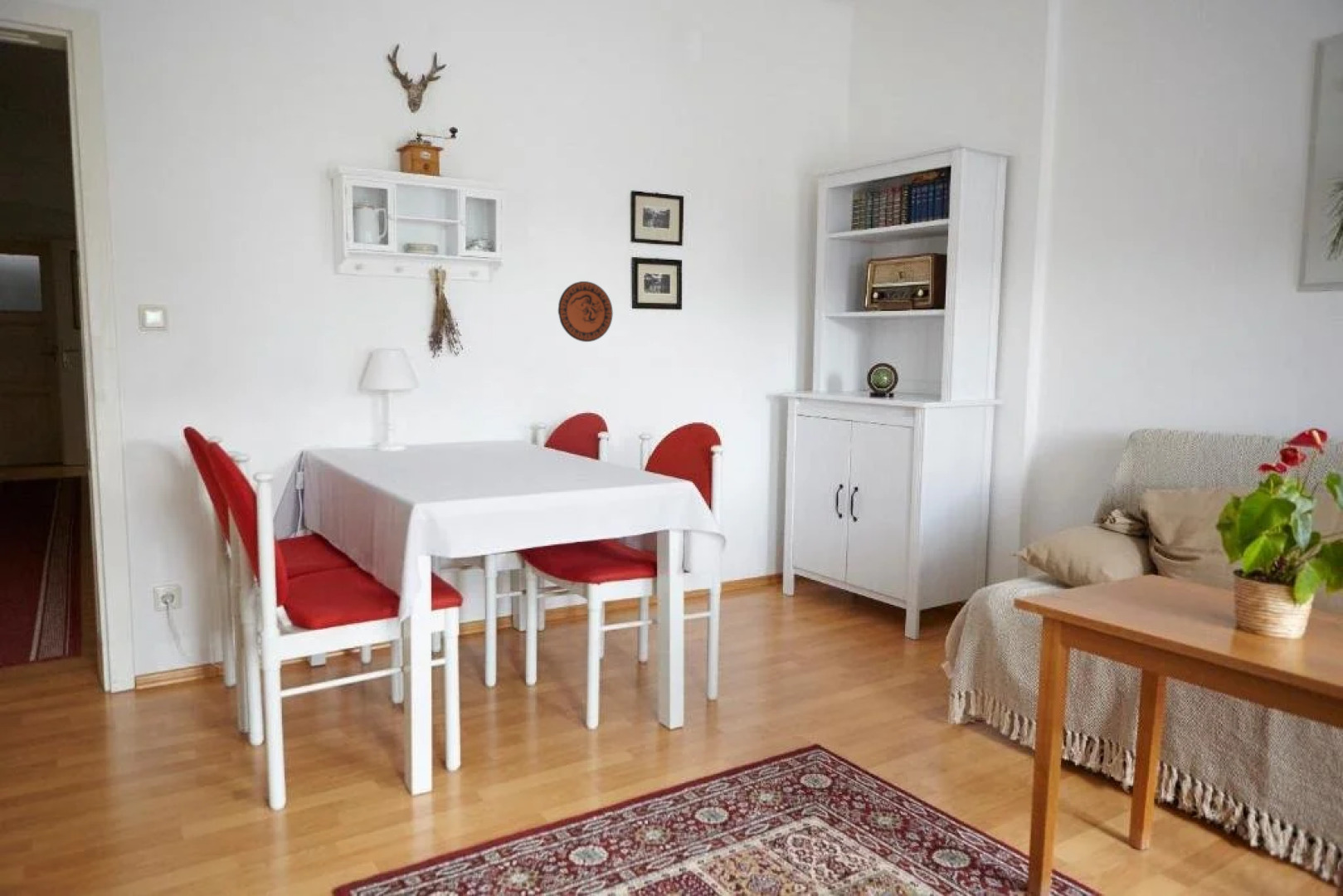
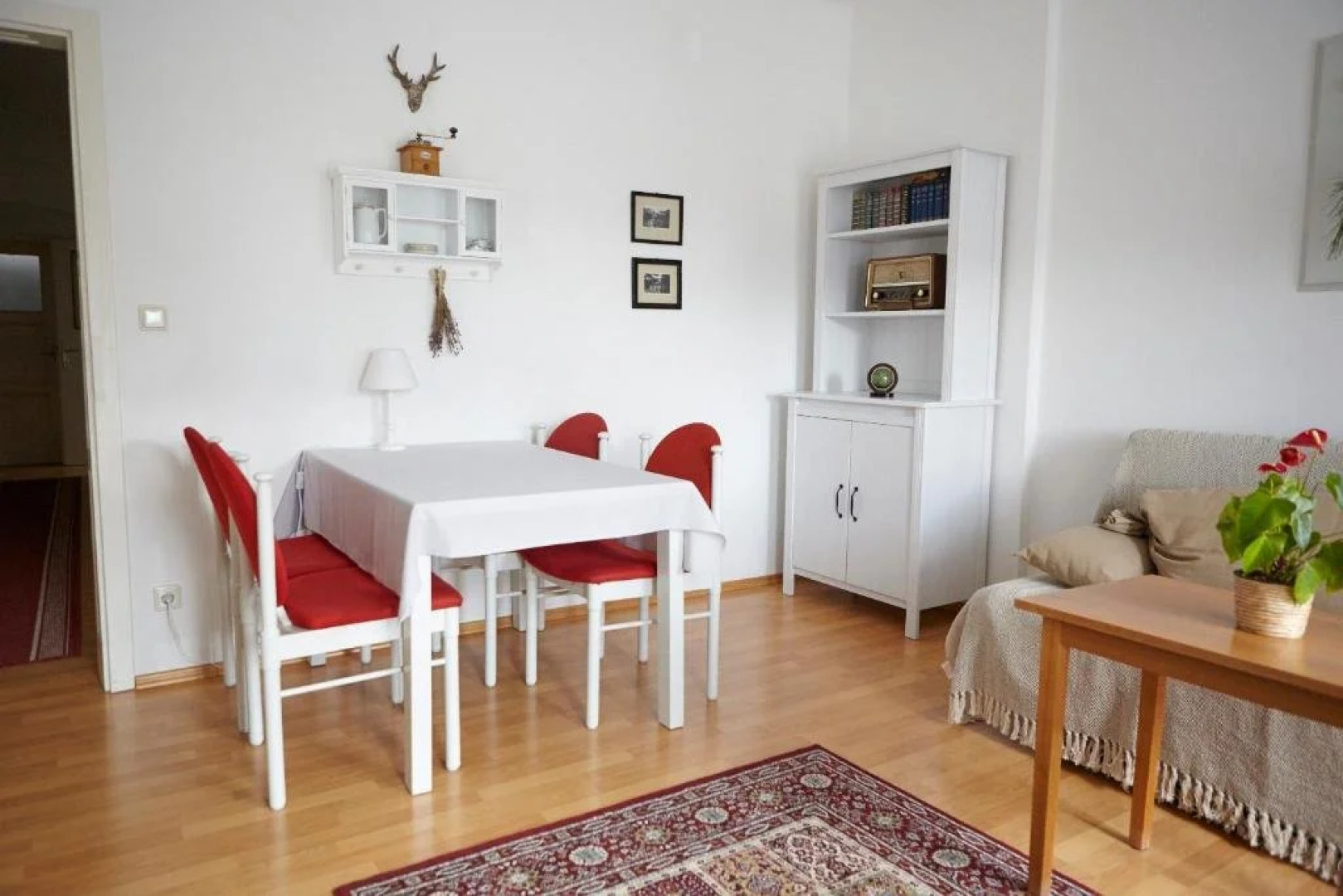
- decorative plate (585, 311)
